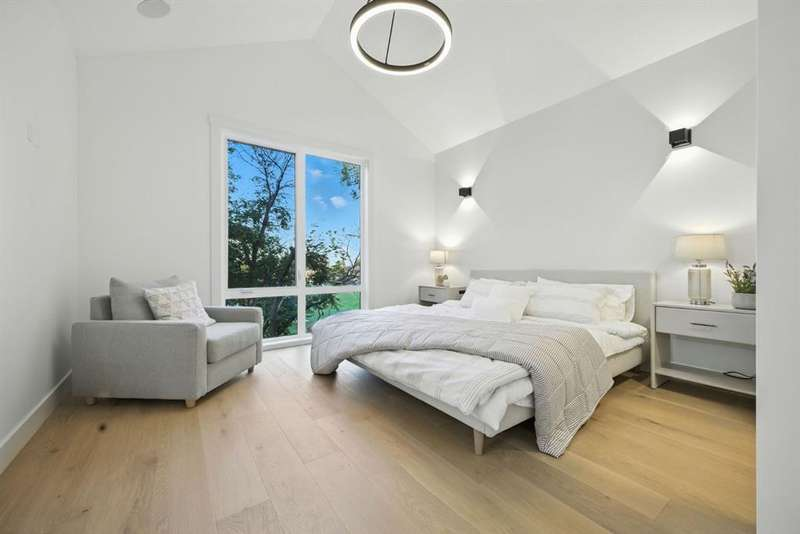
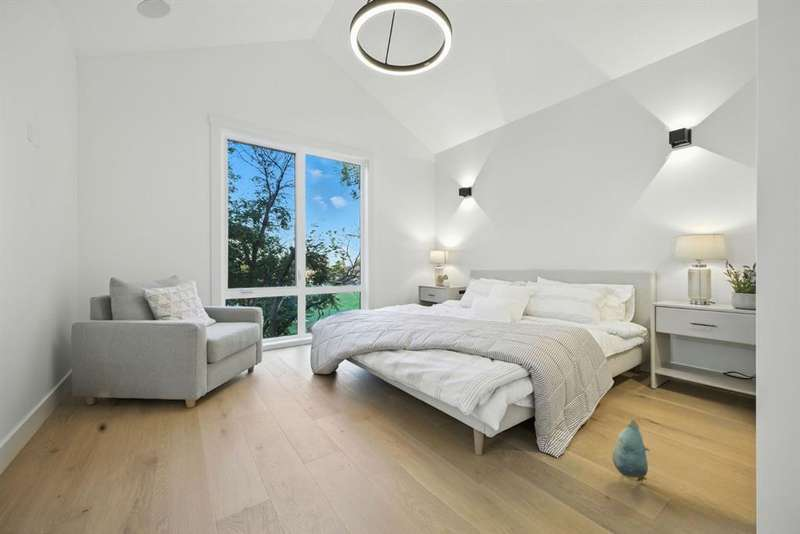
+ plush toy (630, 448)
